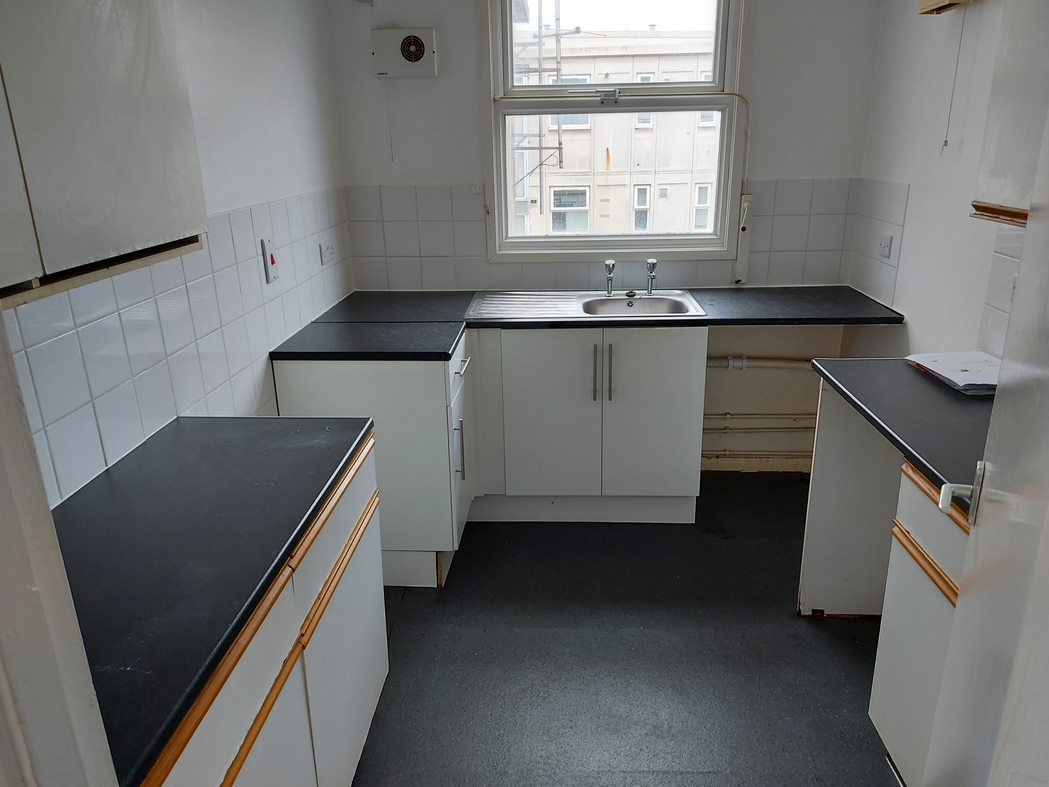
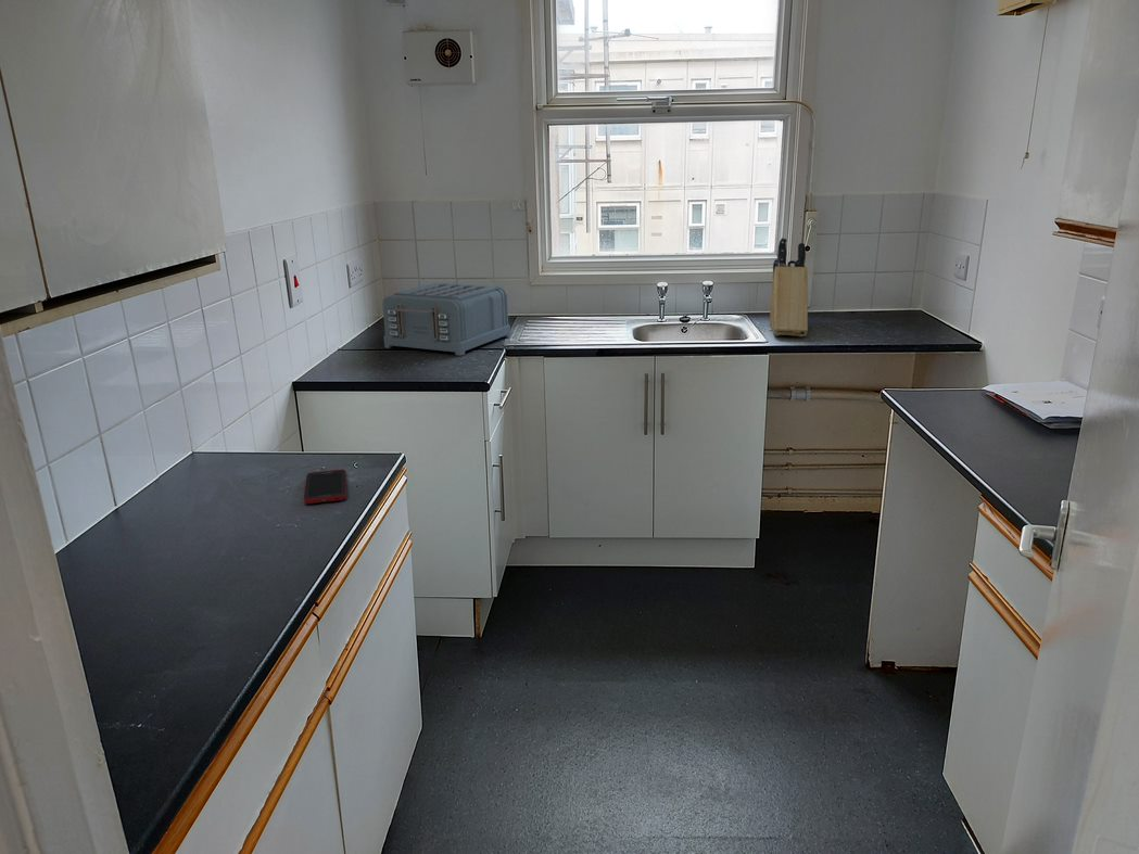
+ toaster (443, 317)
+ cell phone (326, 485)
+ knife block (789, 284)
